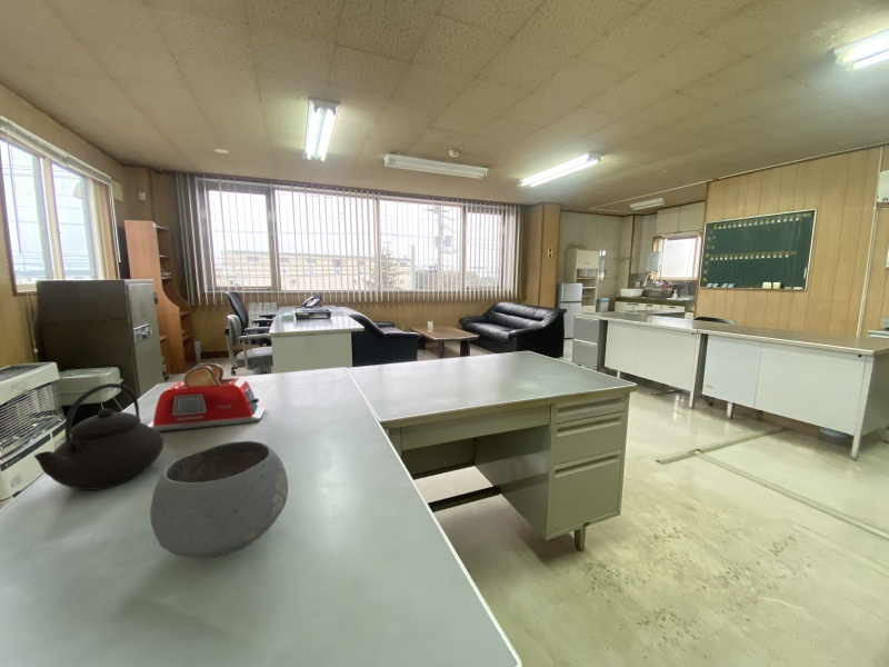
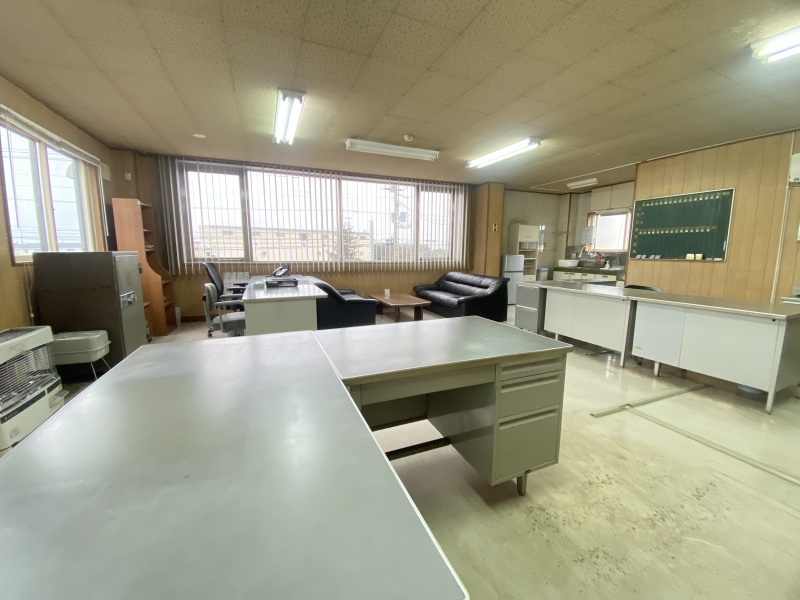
- teapot (98, 435)
- bowl (224, 498)
- toaster (207, 392)
